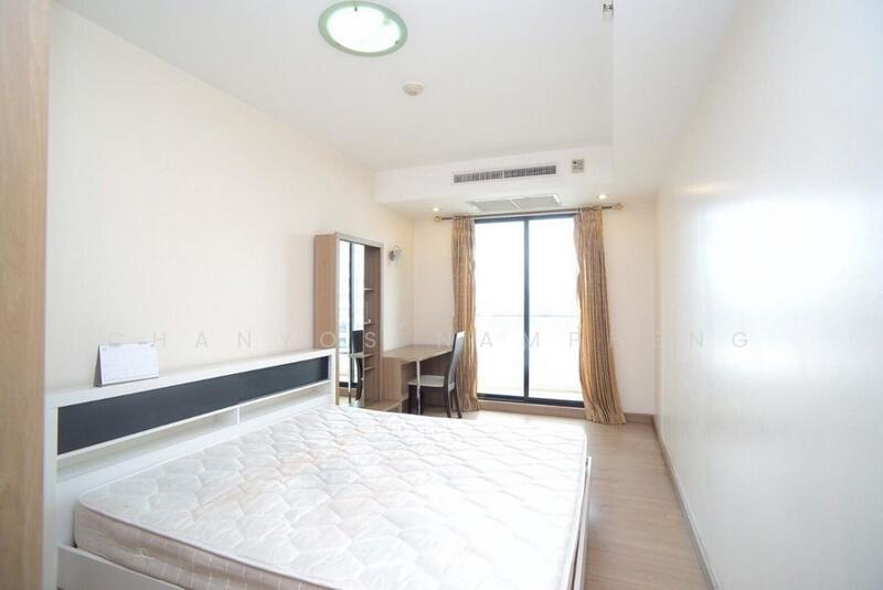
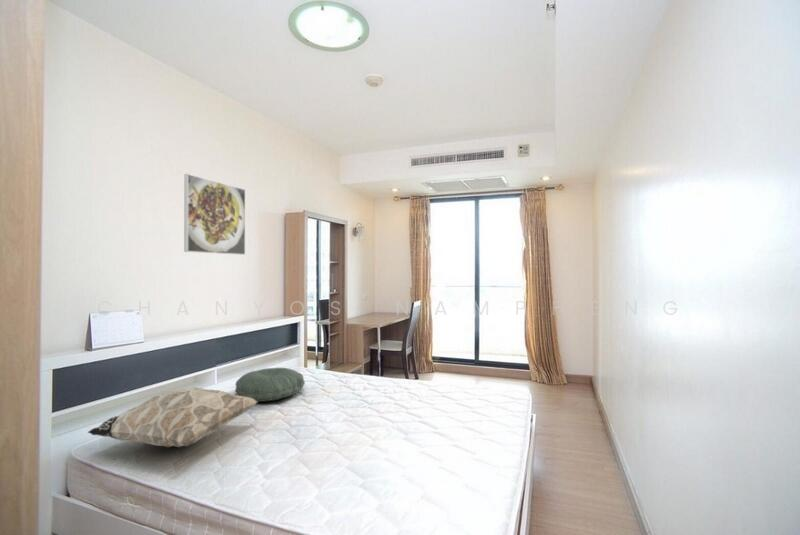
+ decorative pillow (181, 415)
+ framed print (217, 217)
+ pillow (269, 383)
